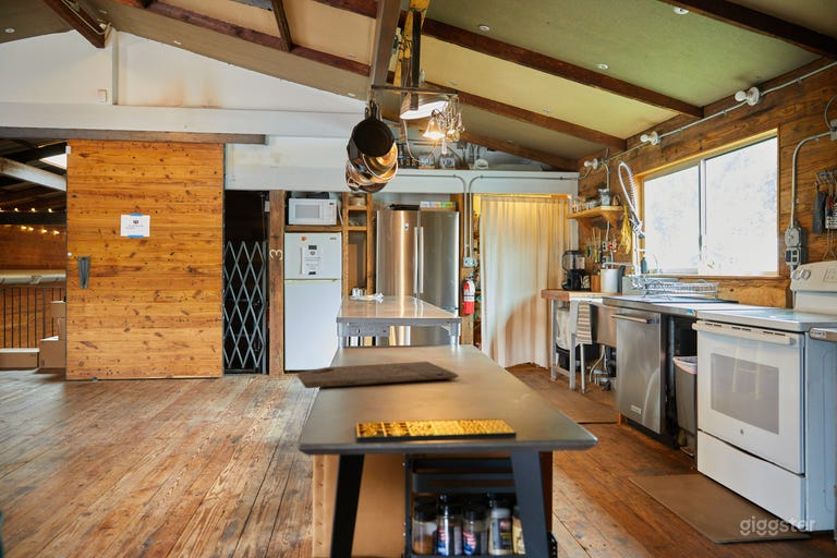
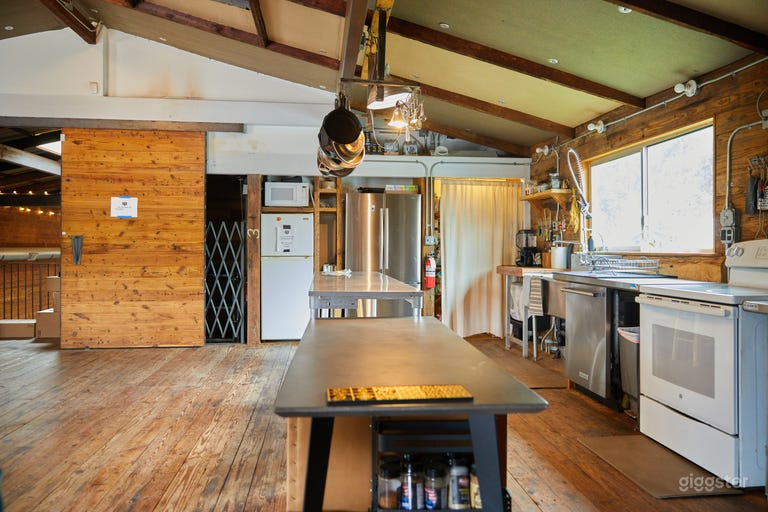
- cutting board (374, 373)
